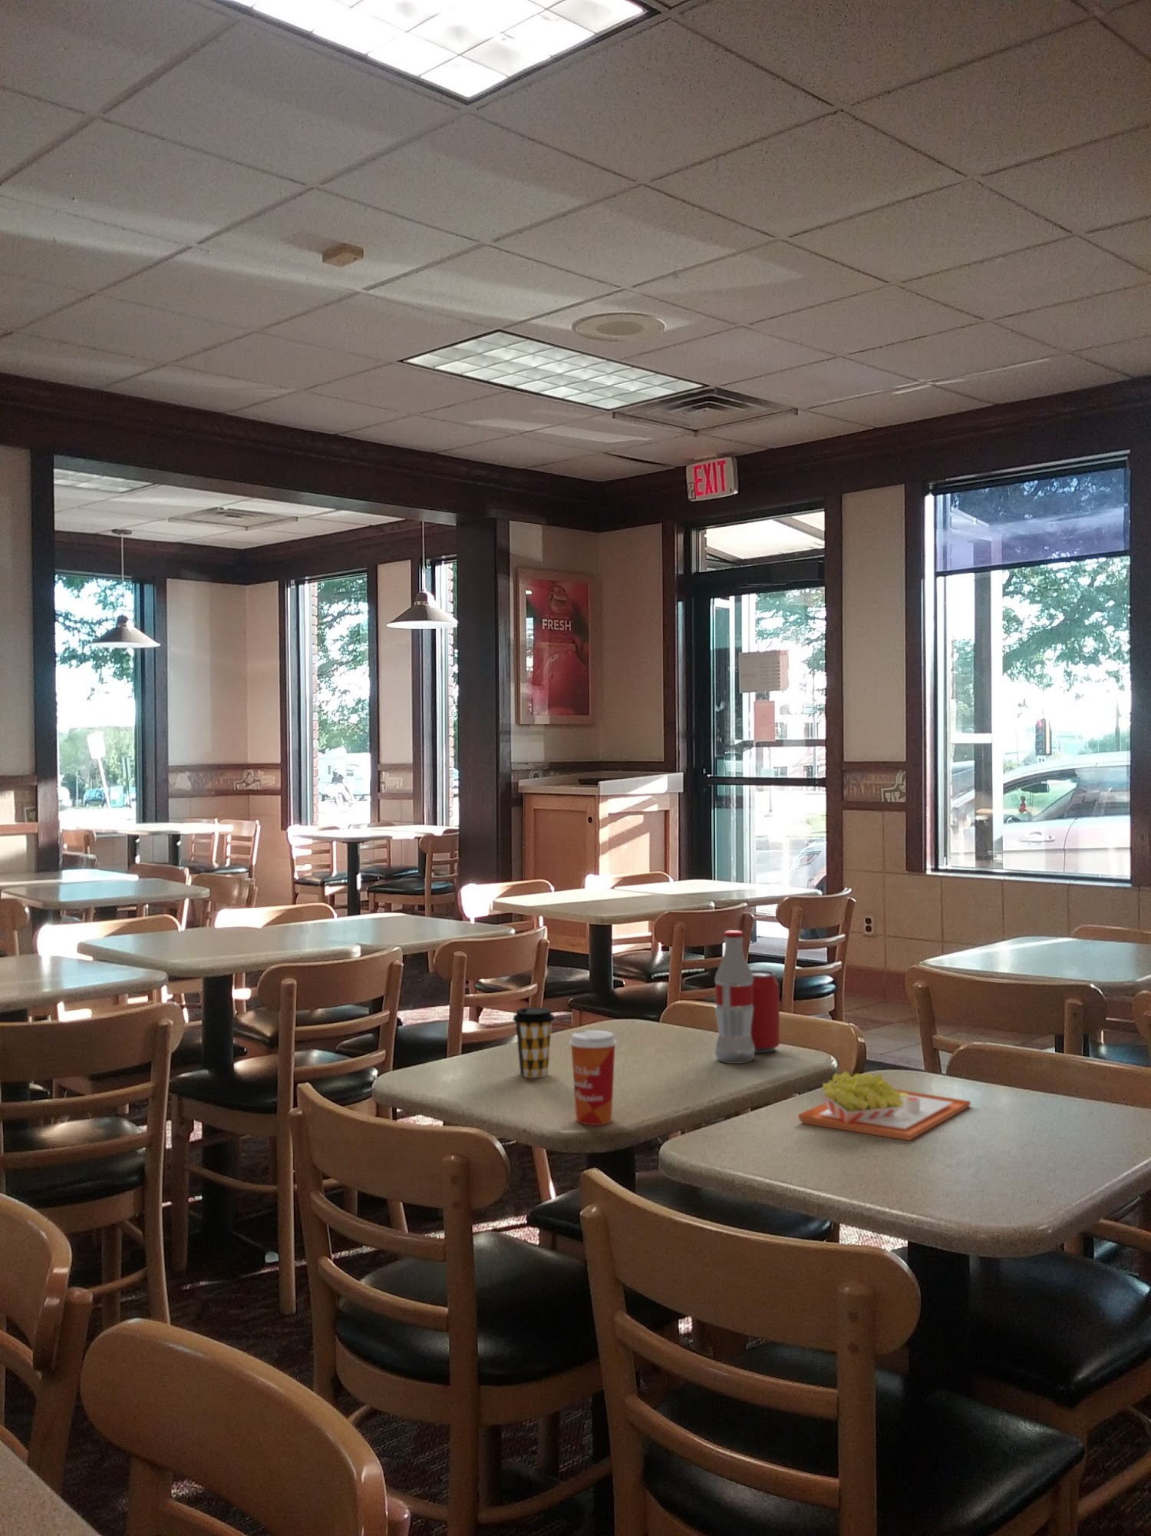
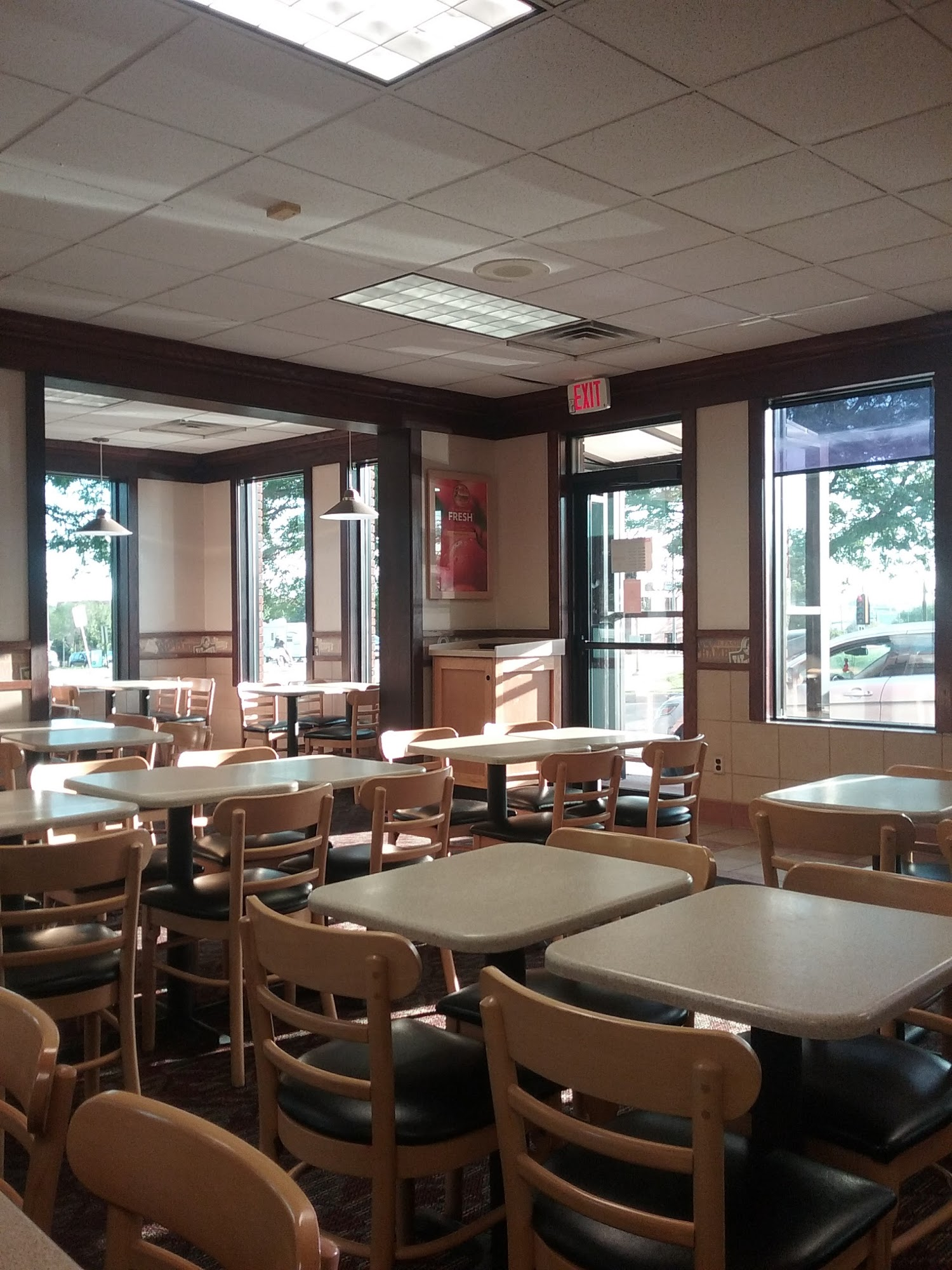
- french fries (885, 1093)
- pop (746, 991)
- paper cup (594, 1078)
- coffee cup (533, 1043)
